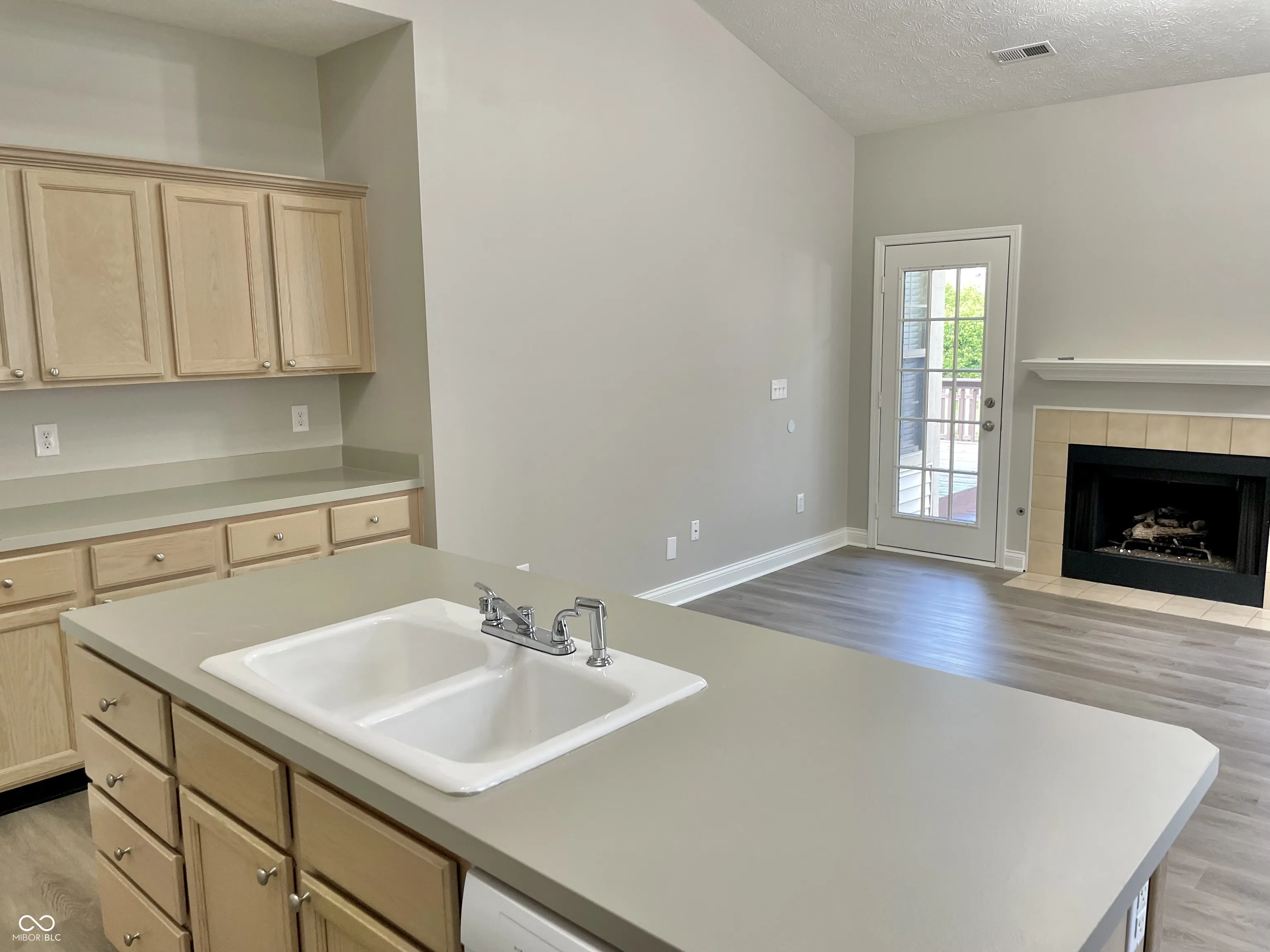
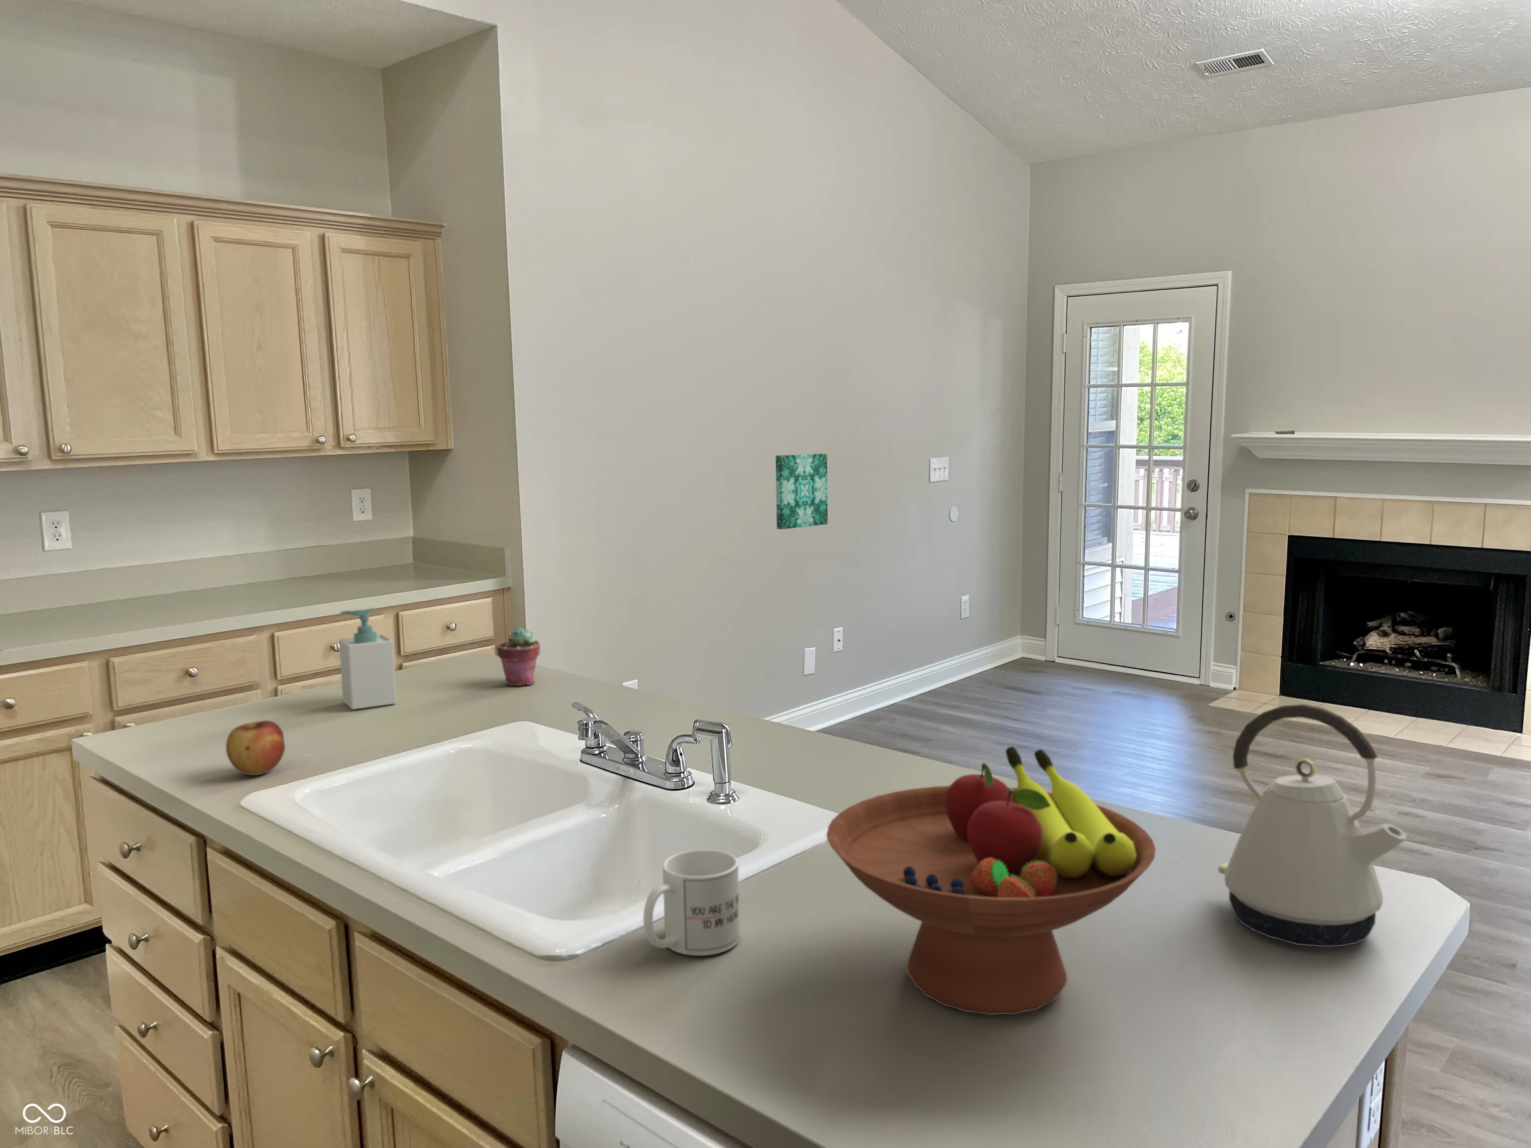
+ fruit bowl (986, 879)
+ kettle (1309, 818)
+ wall art (802, 491)
+ potted succulent (518, 655)
+ mug (688, 906)
+ soap bottle (365, 656)
+ apple (256, 748)
